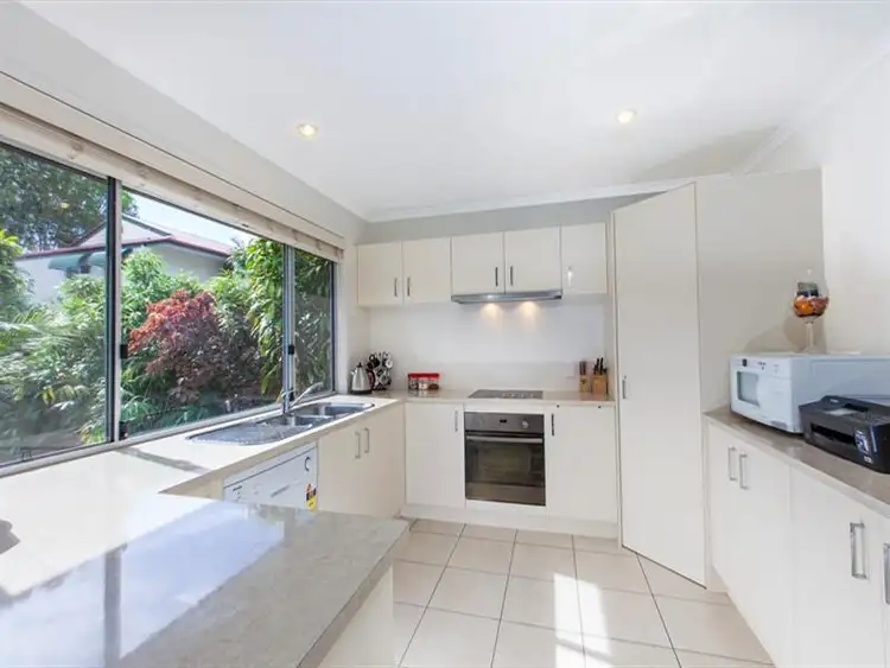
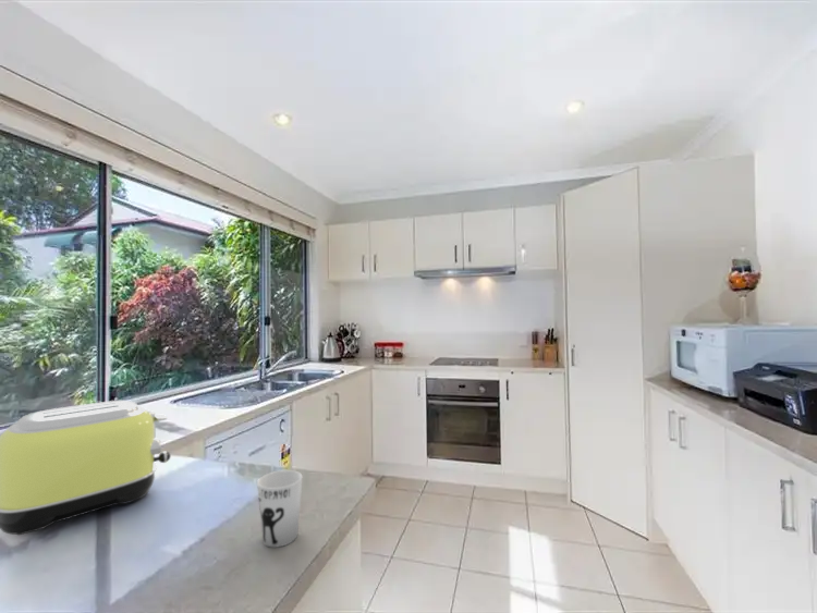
+ cup (280, 507)
+ toaster (88, 455)
